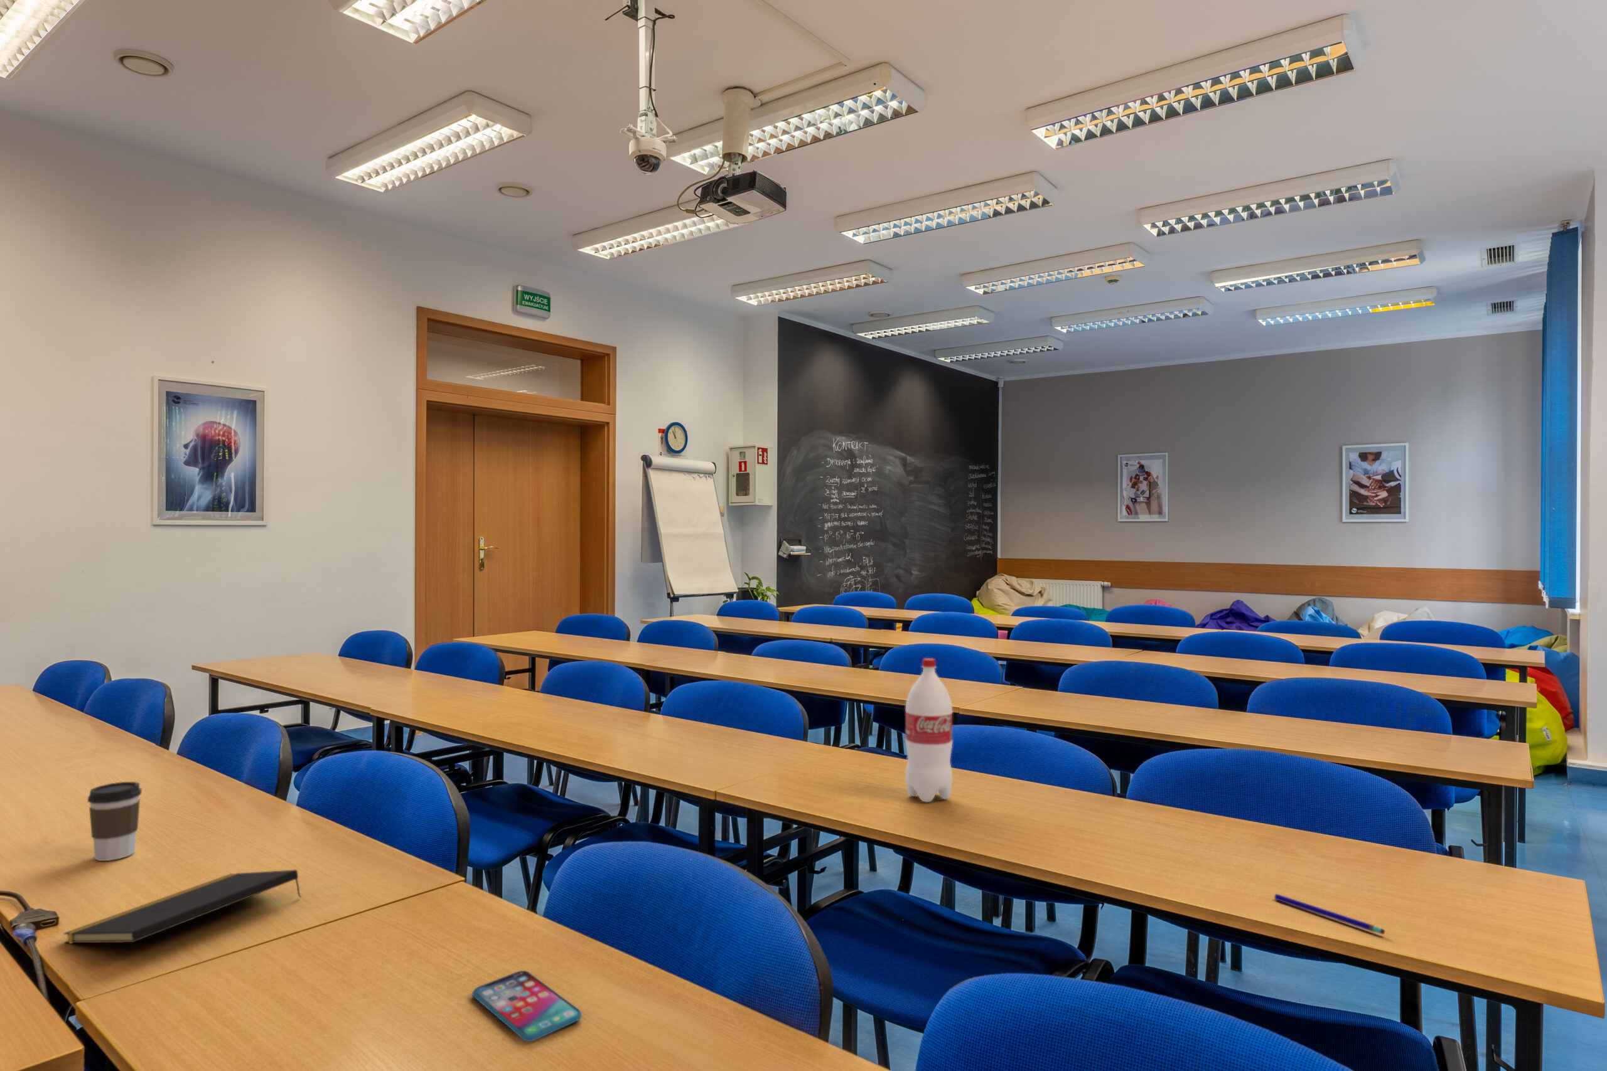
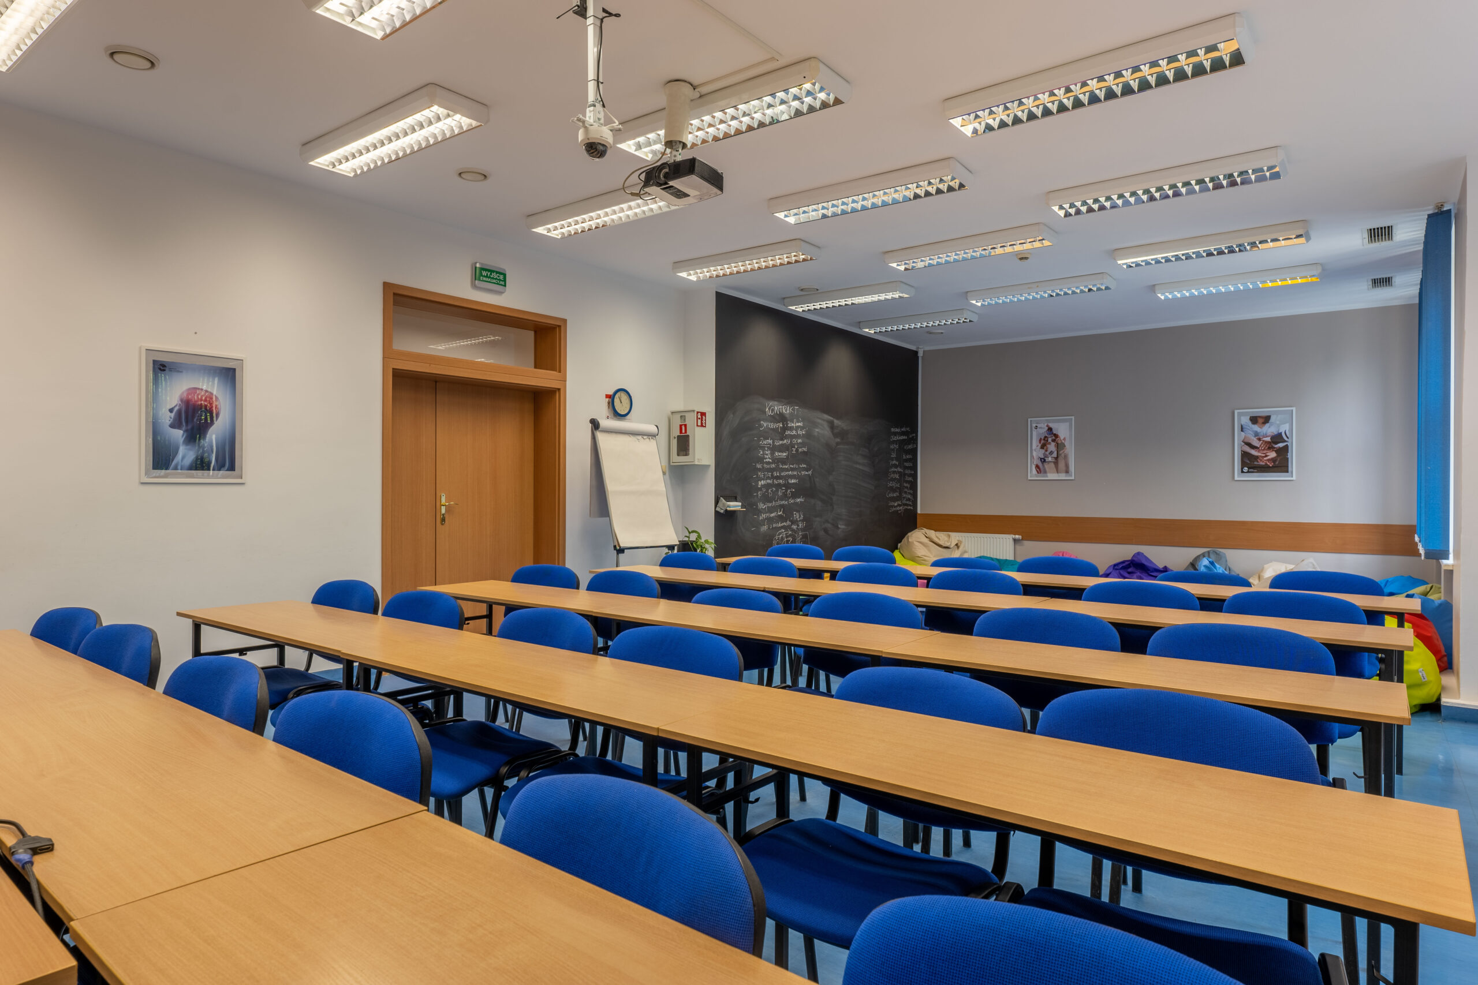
- coffee cup (115, 821)
- bottle (928, 728)
- notepad (187, 904)
- smartphone (525, 1004)
- pen (1327, 913)
